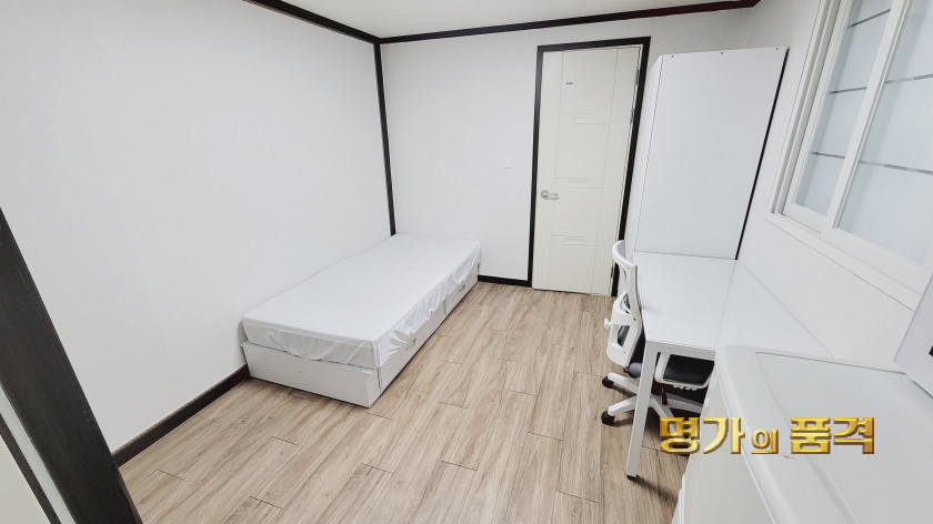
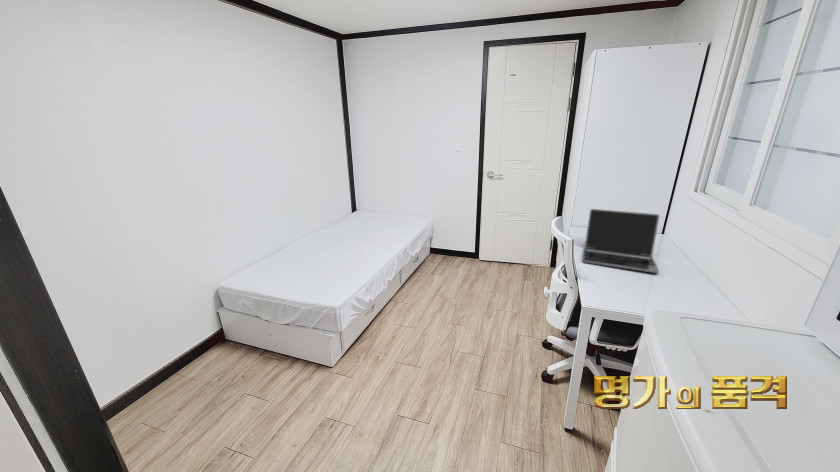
+ laptop (621, 238)
